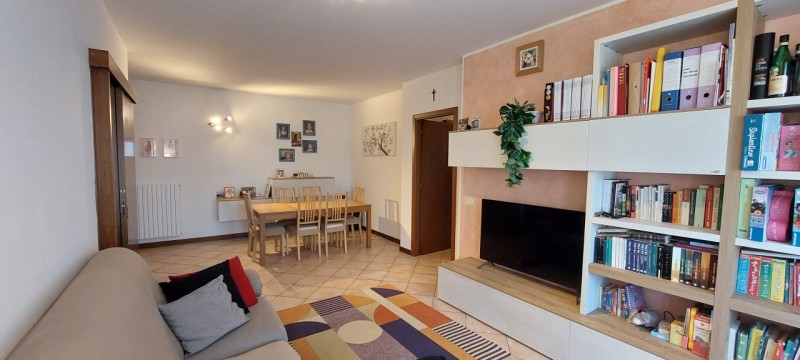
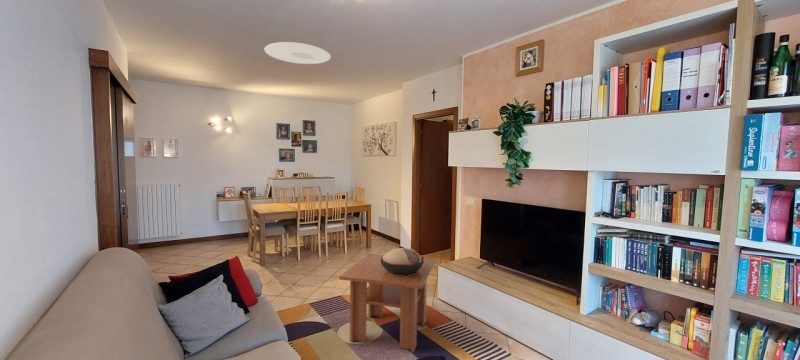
+ decorative bowl (402, 259)
+ coffee table (390, 299)
+ ceiling light (298, 51)
